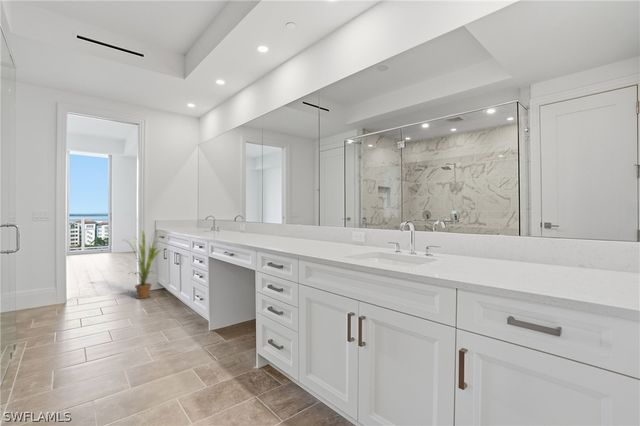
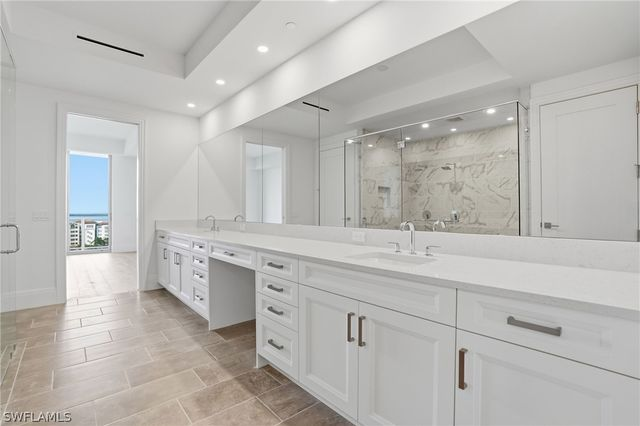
- house plant (141, 263)
